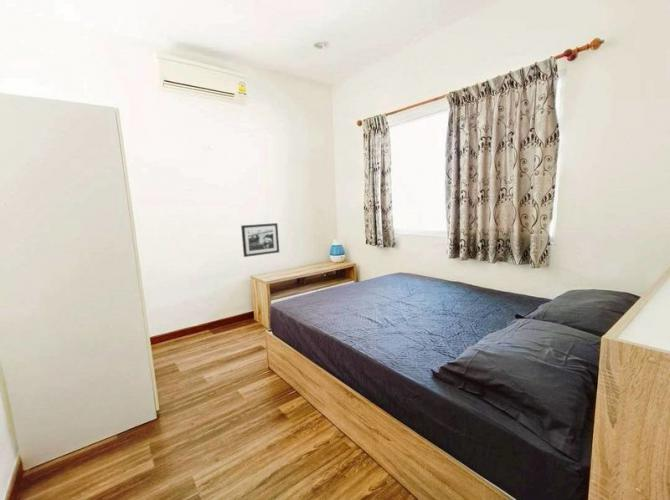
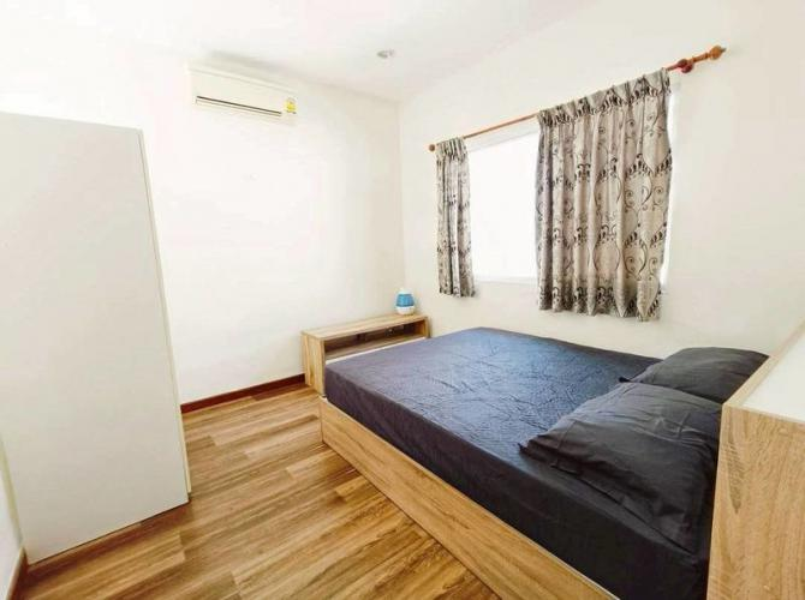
- picture frame (261, 239)
